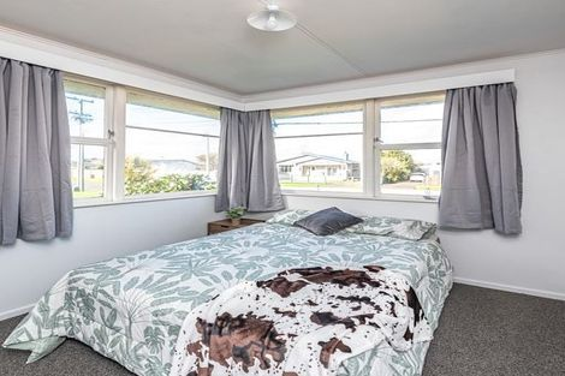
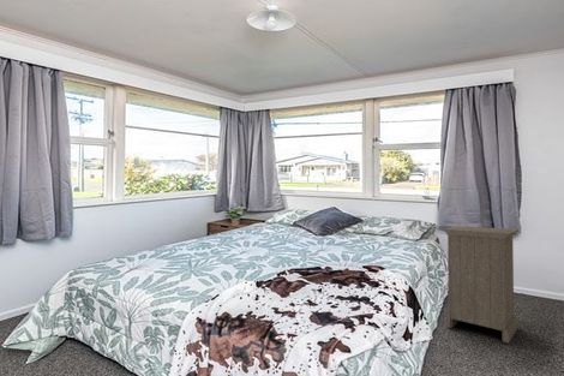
+ nightstand (481, 277)
